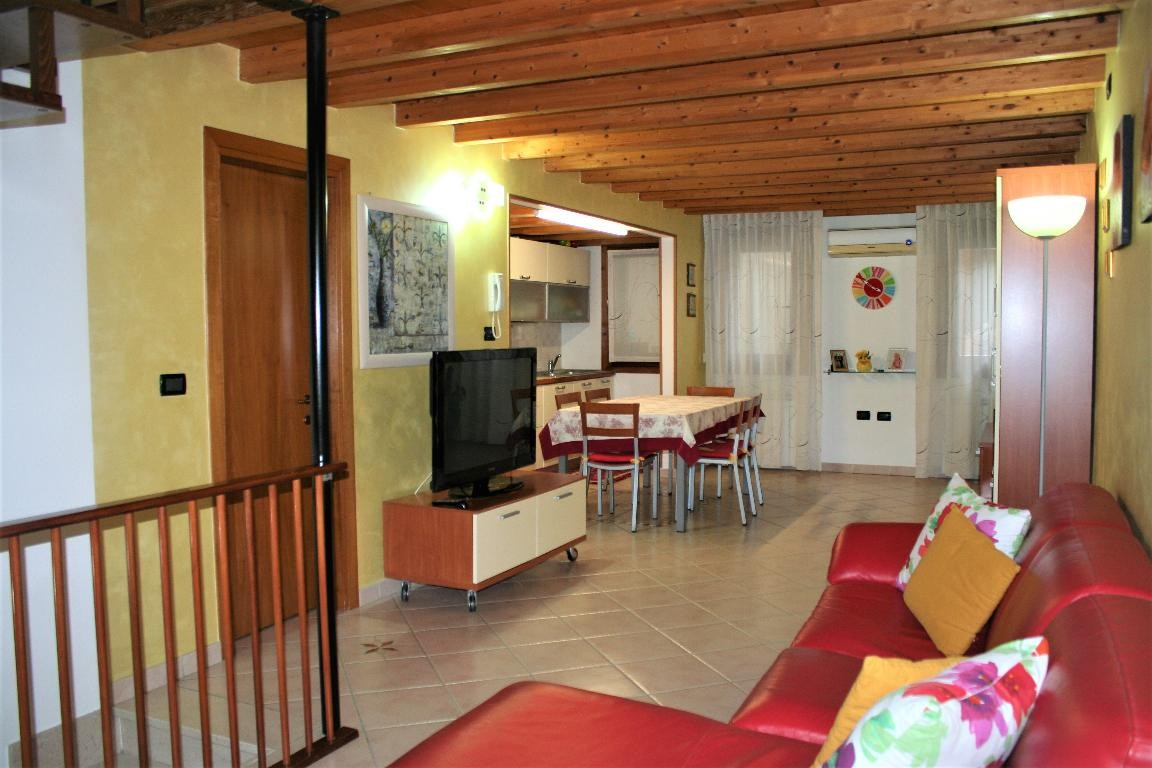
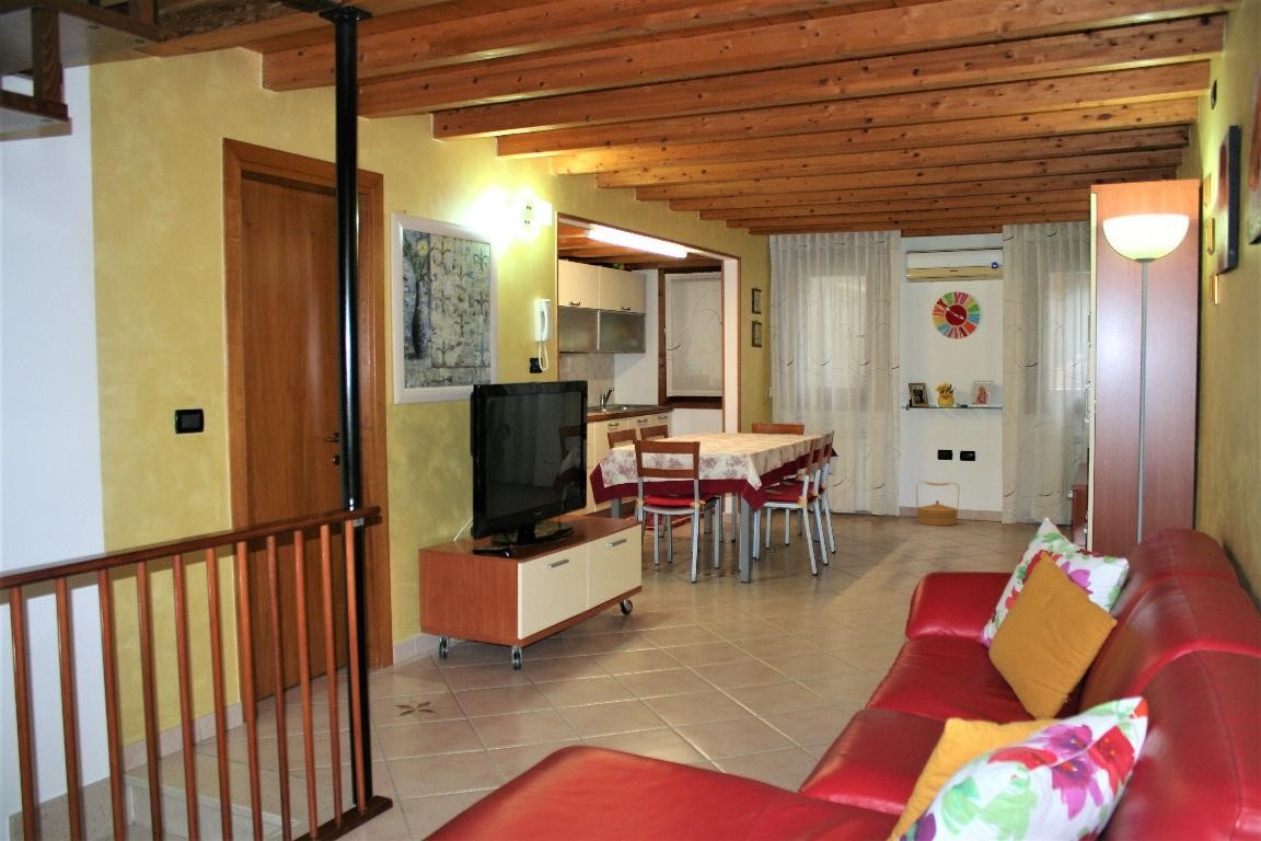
+ basket (937, 502)
